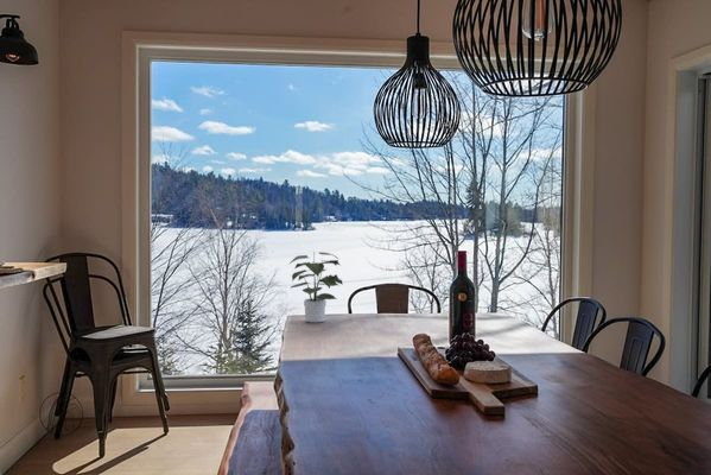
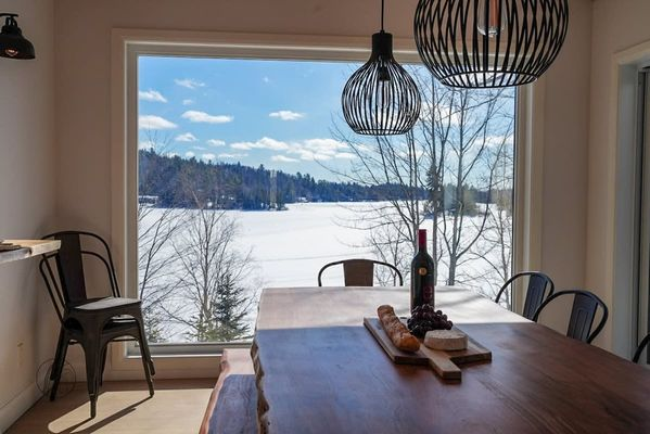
- potted plant (317, 285)
